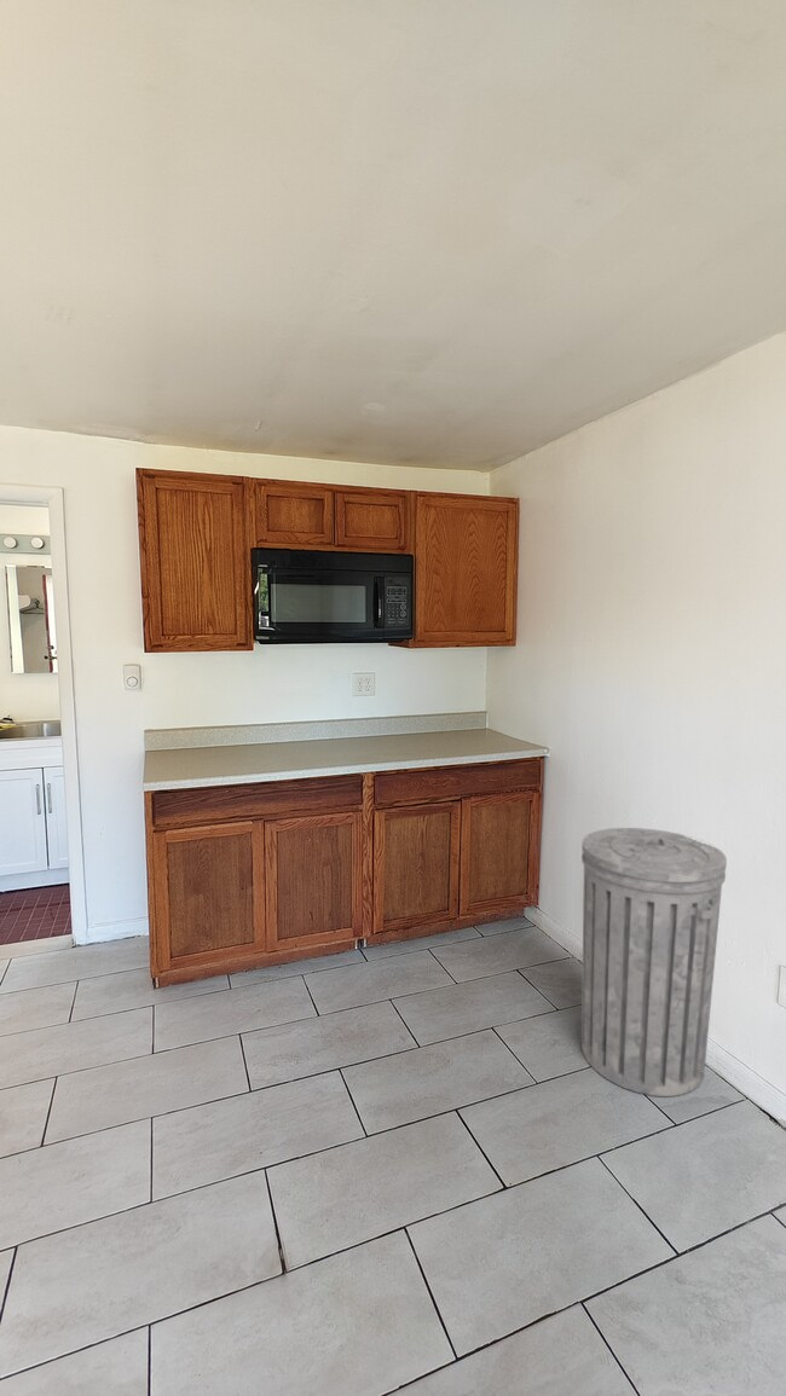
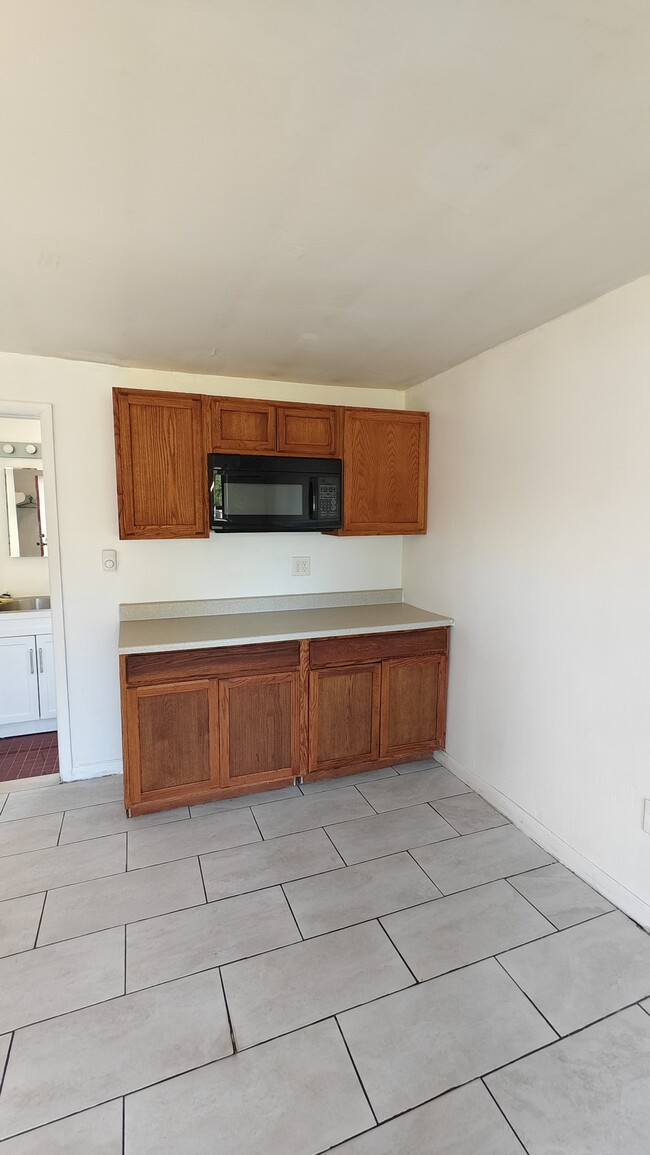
- trash can (646, 948)
